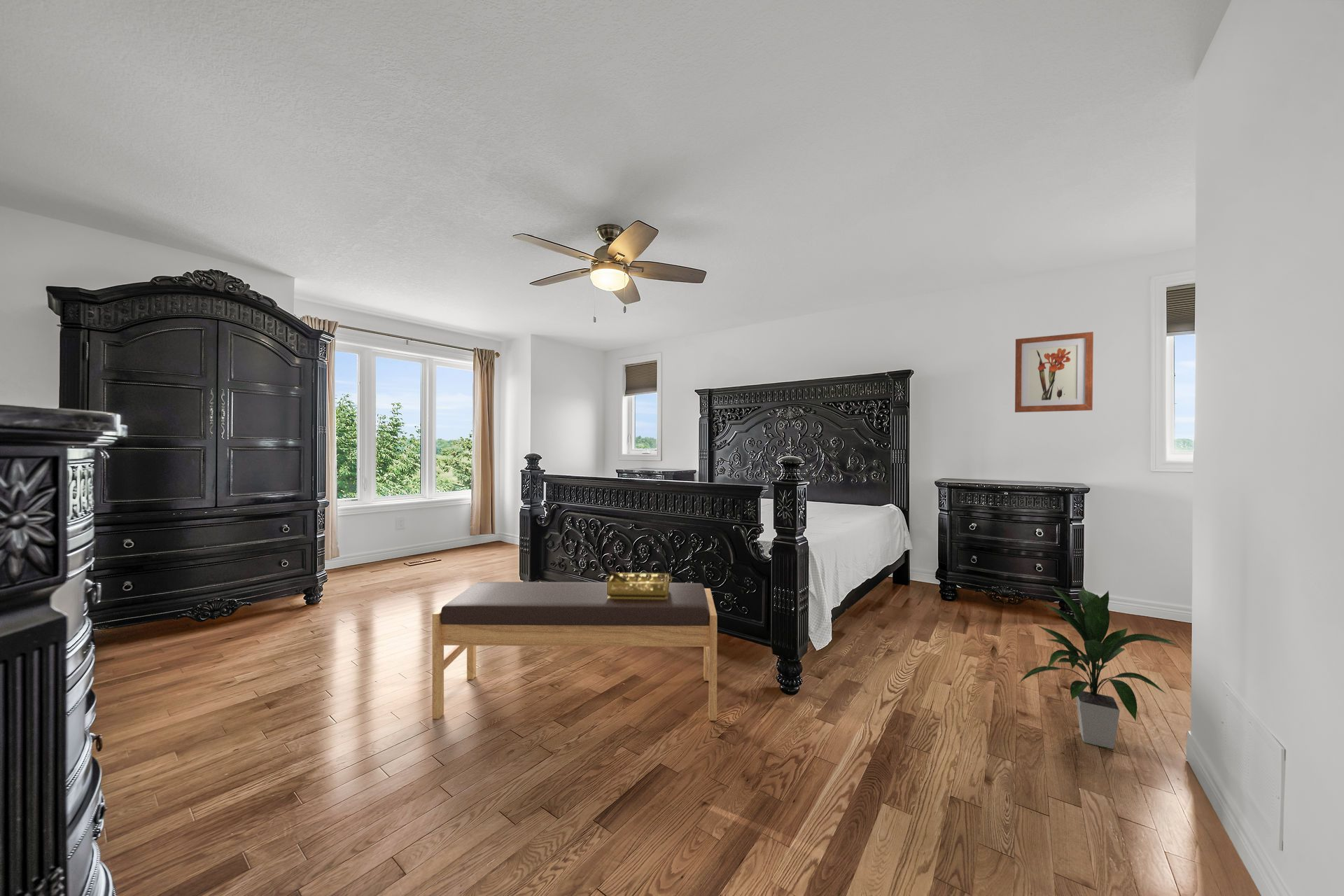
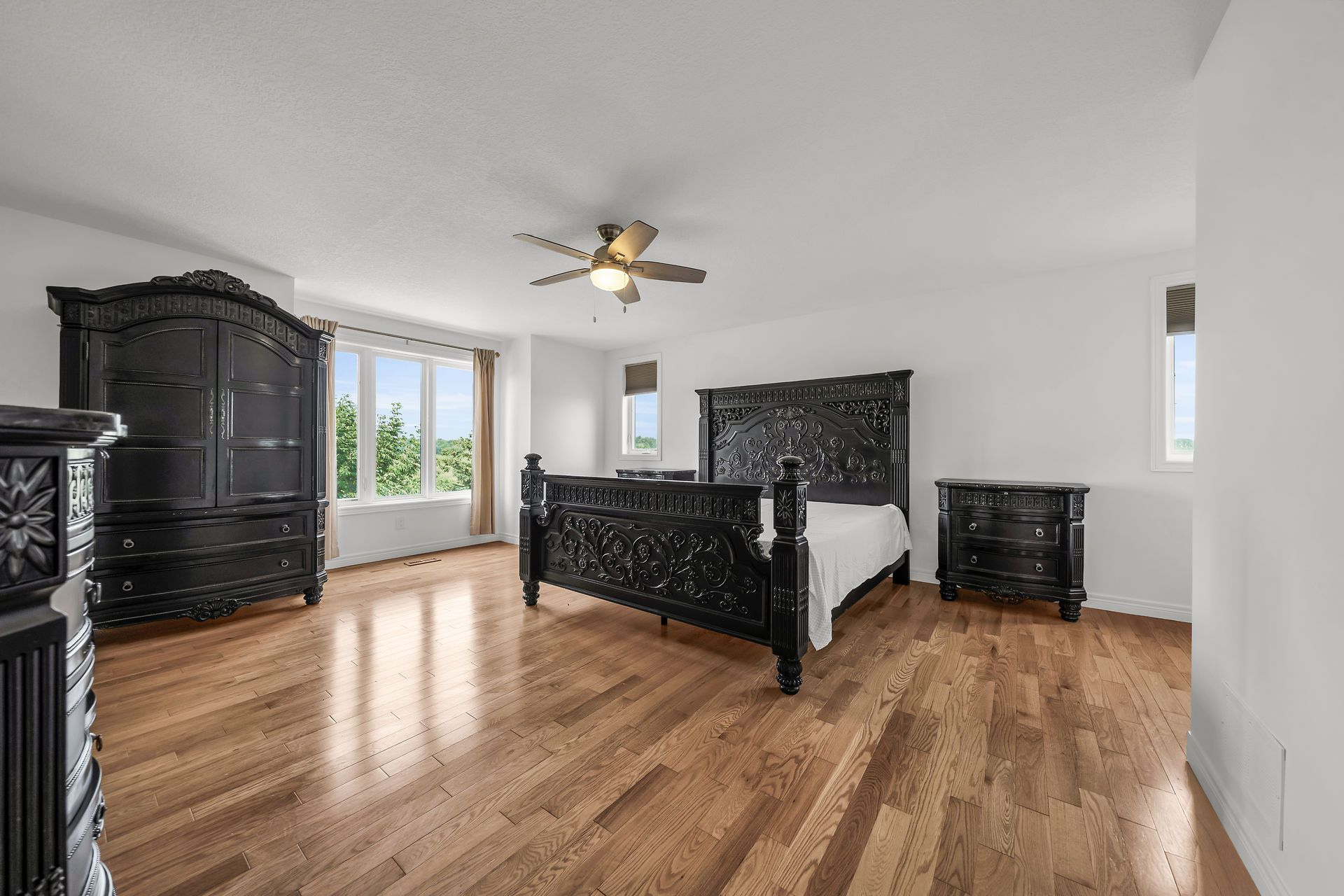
- indoor plant (1090, 660)
- wall art (1052, 373)
- bench (582, 644)
- decorative tray (639, 581)
